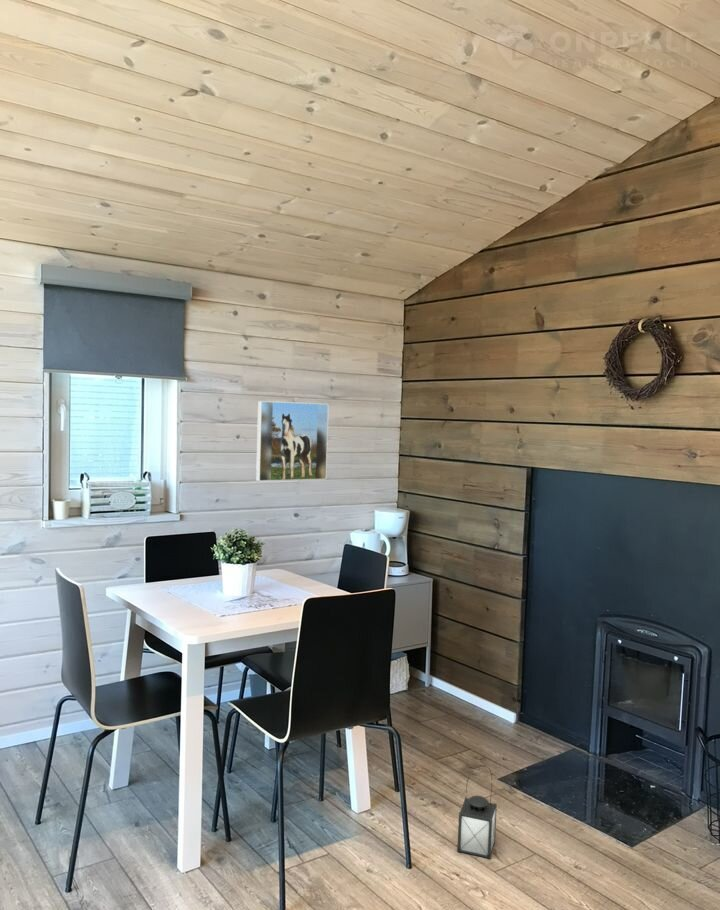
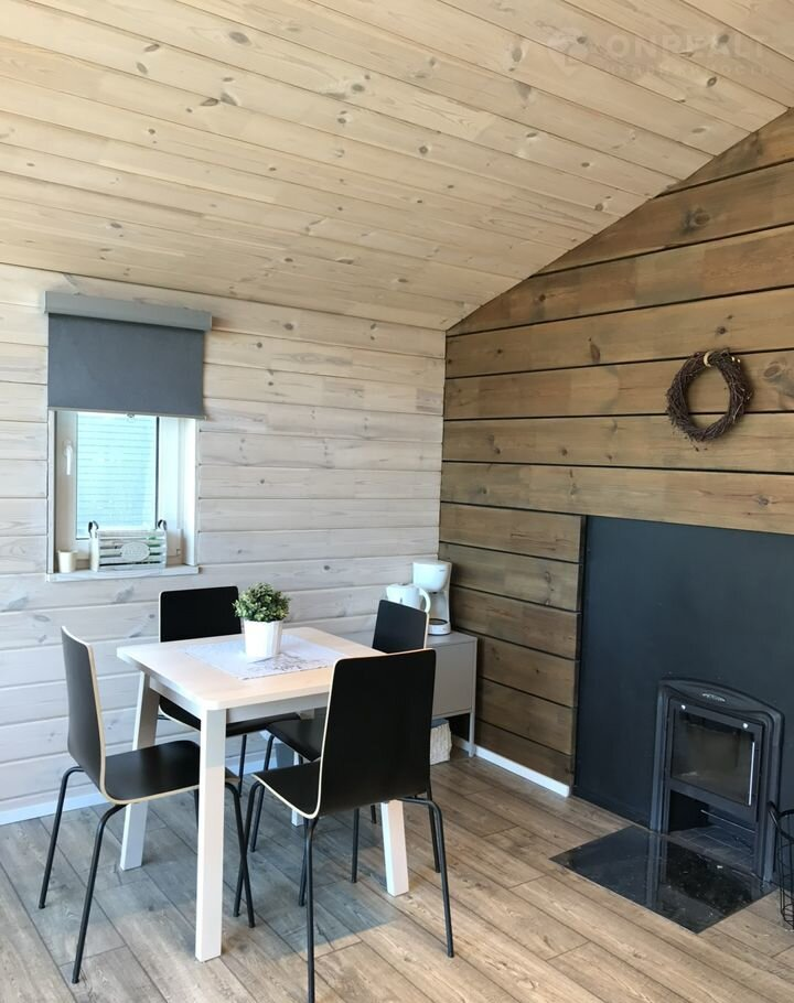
- lantern (478, 806)
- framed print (293, 441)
